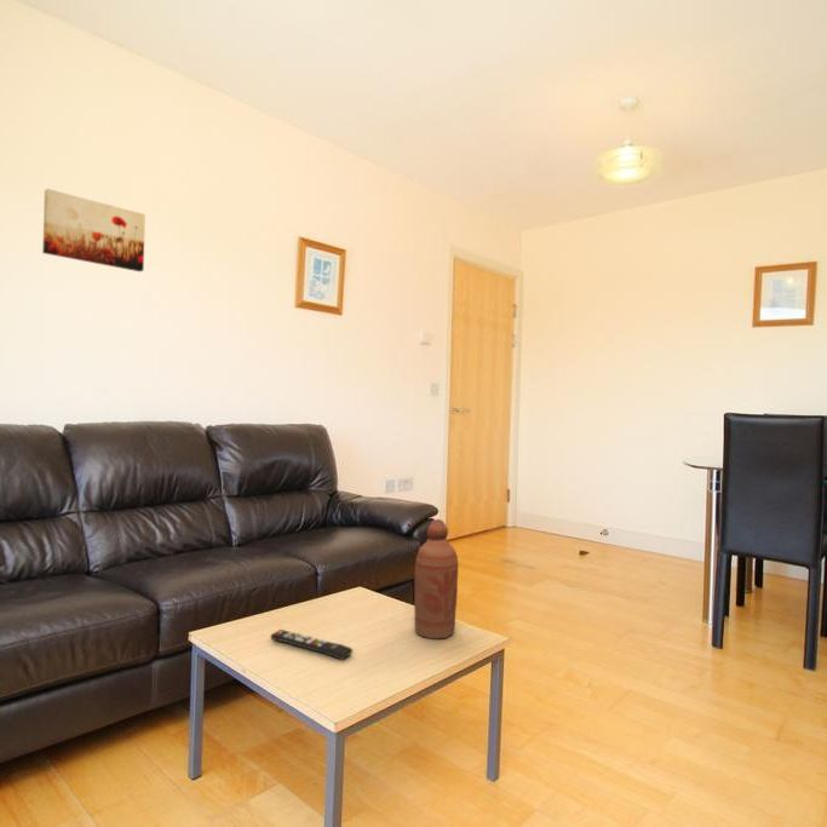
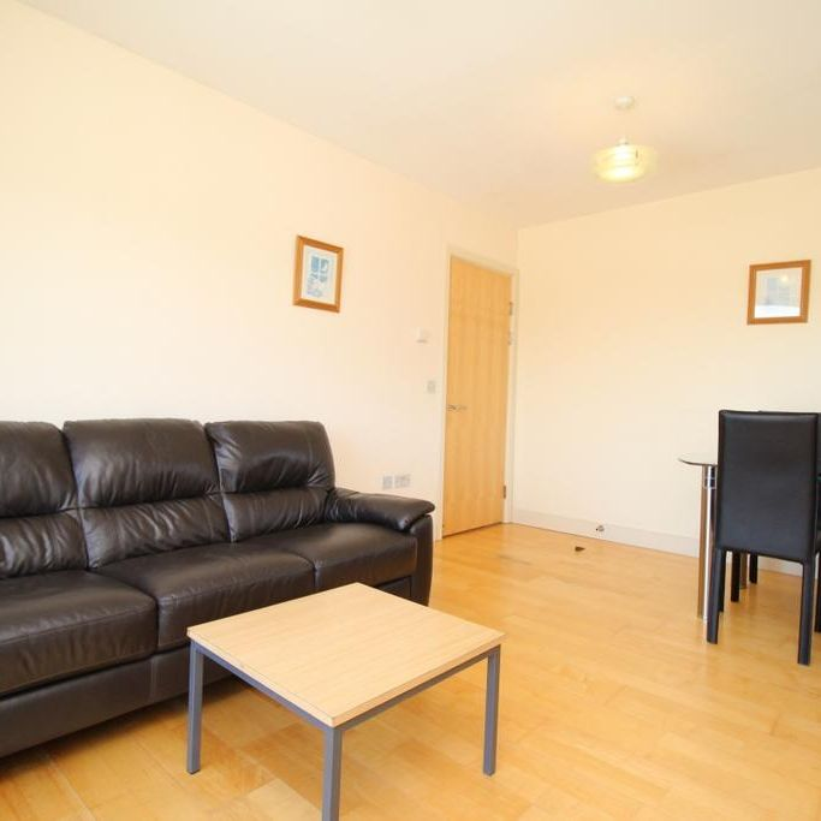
- bottle (436, 575)
- wall art (96, 232)
- remote control (310, 643)
